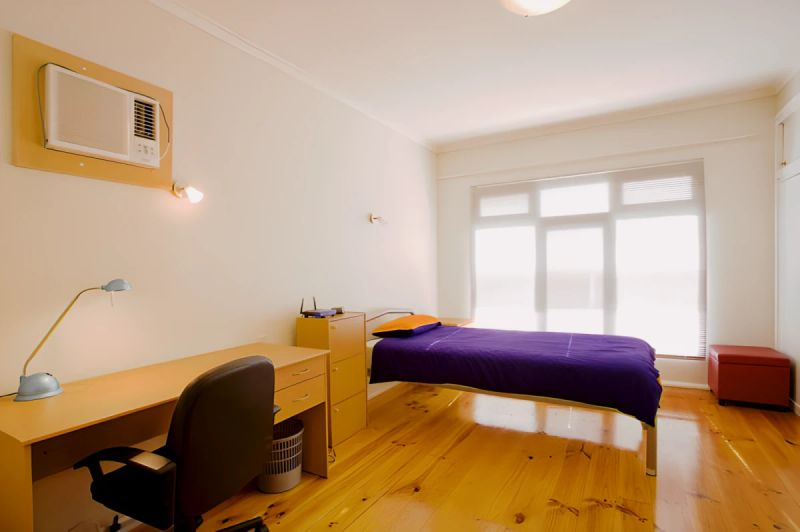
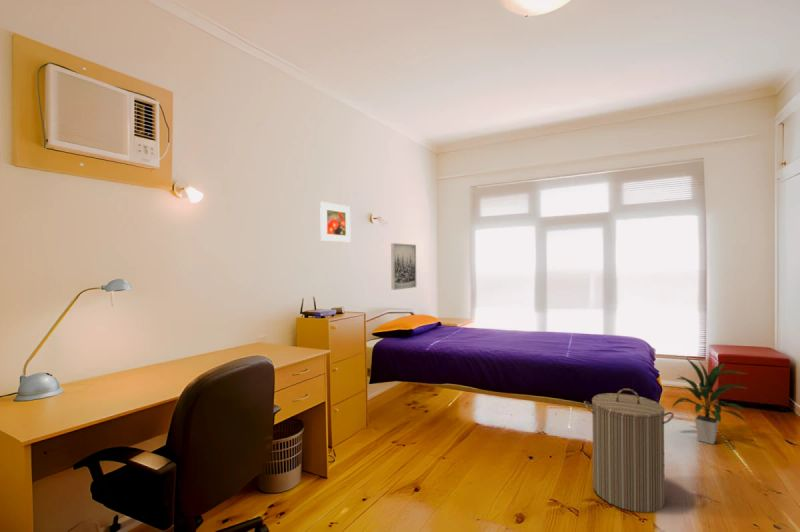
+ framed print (336, 223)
+ indoor plant (708, 399)
+ laundry hamper (627, 441)
+ wall art (404, 266)
